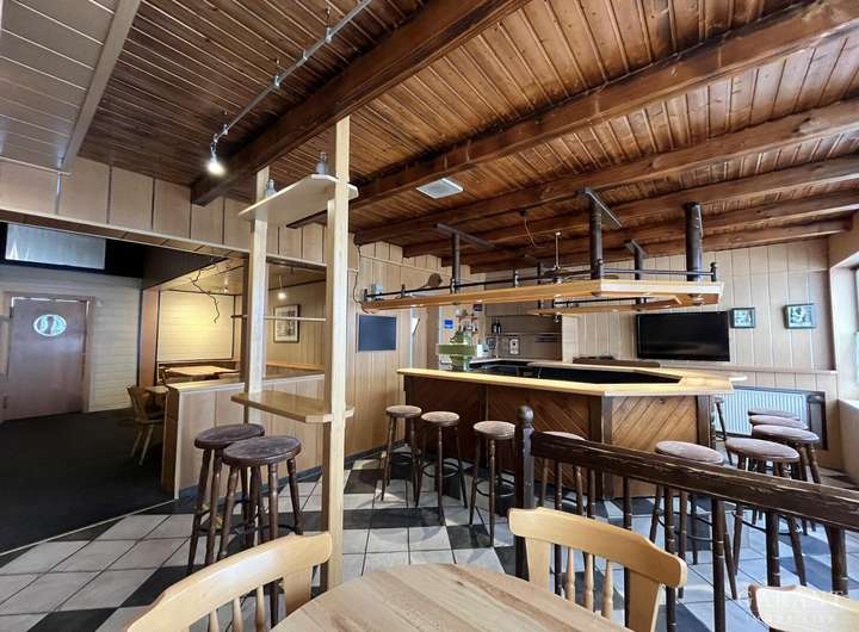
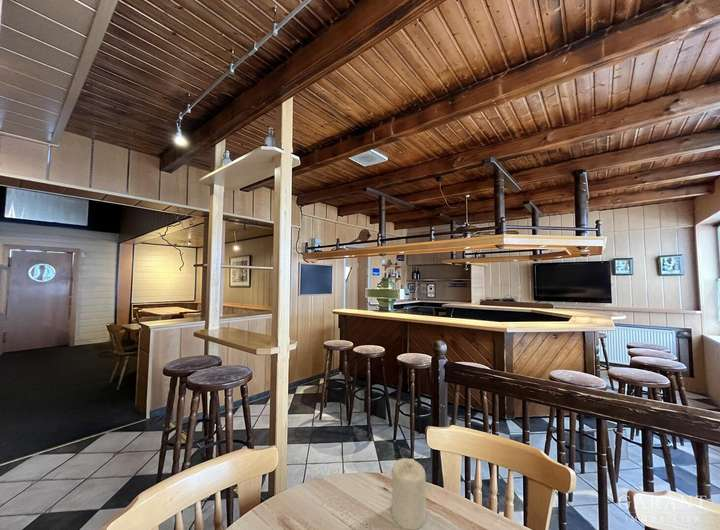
+ candle (408, 486)
